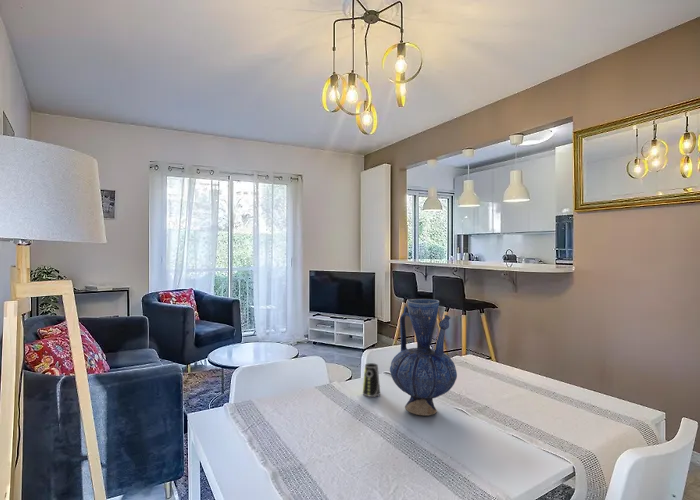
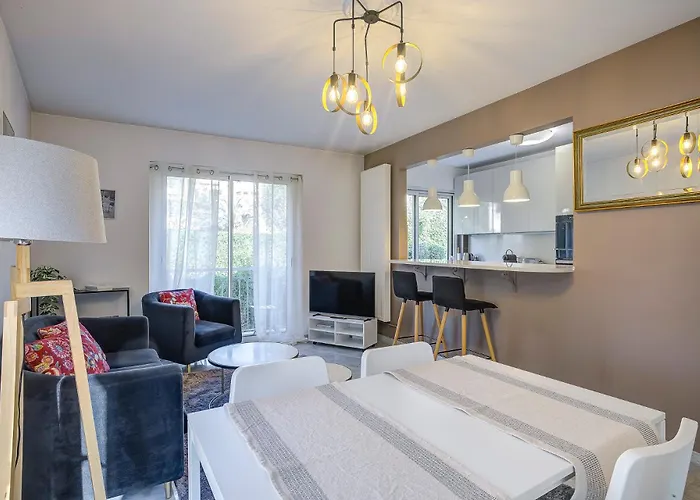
- cup (371, 379)
- vase (423, 355)
